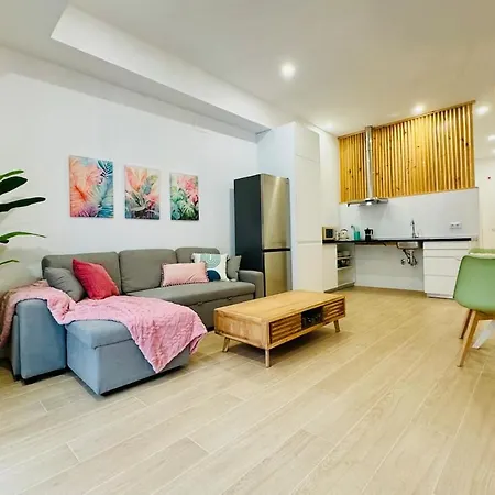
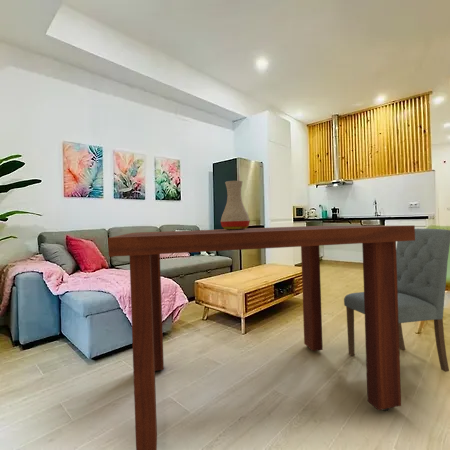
+ dining chair (398, 296)
+ vase (234, 205)
+ dining table (303, 308)
